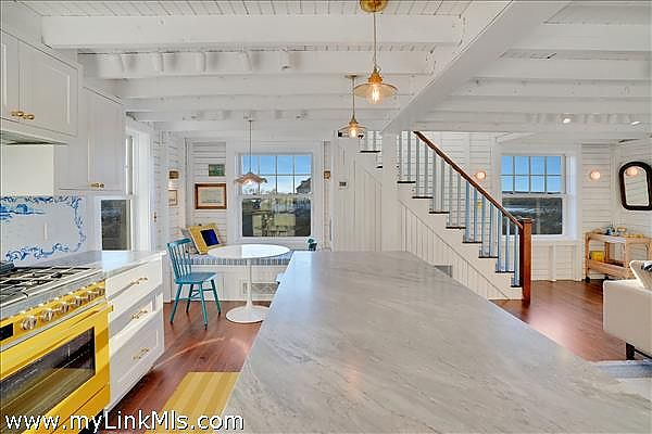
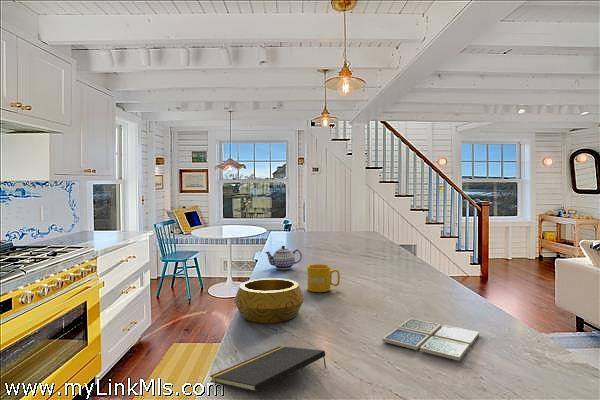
+ teapot (283, 256)
+ drink coaster (431, 337)
+ decorative bowl (269, 298)
+ notepad (269, 365)
+ mug (323, 277)
